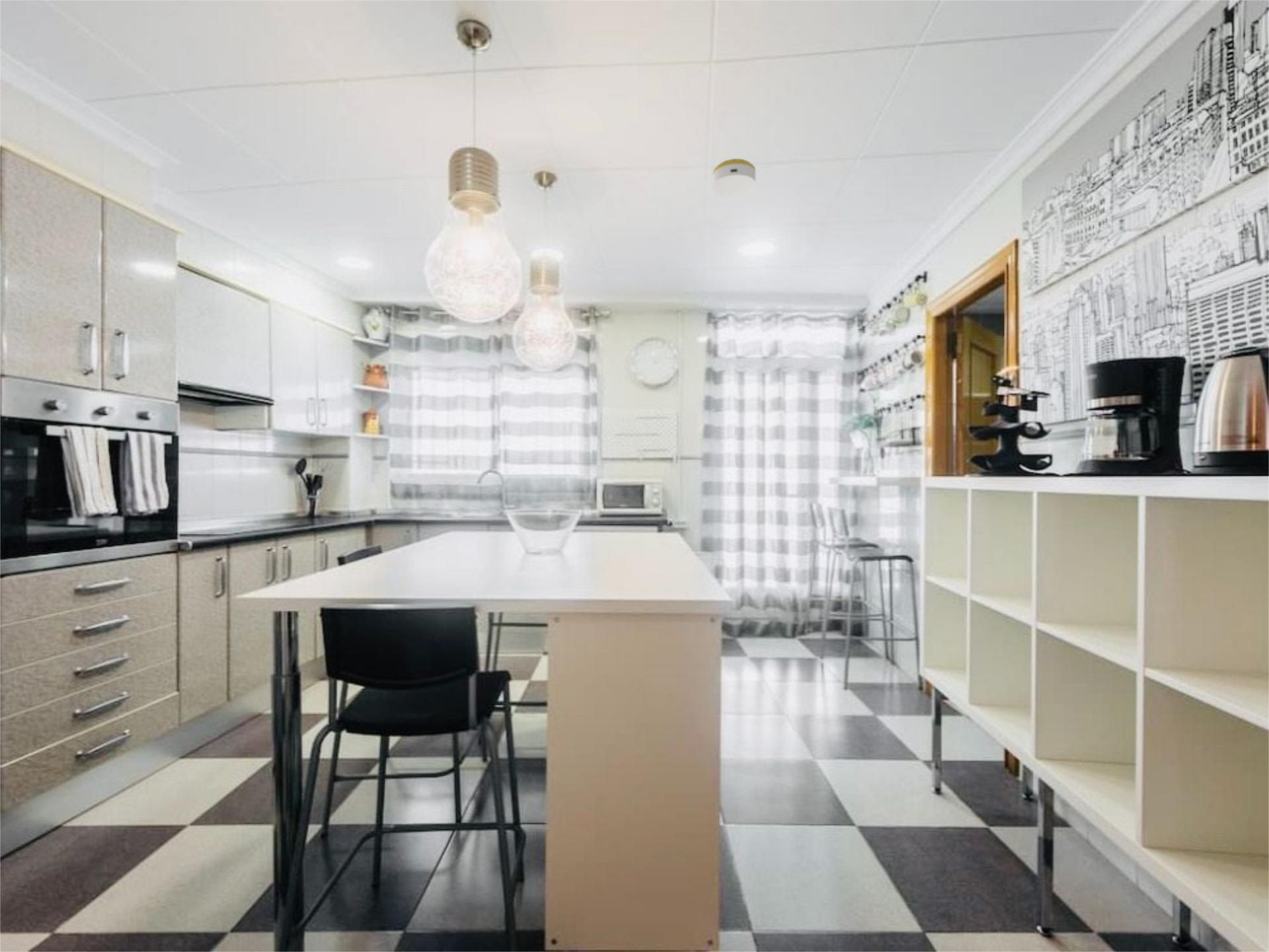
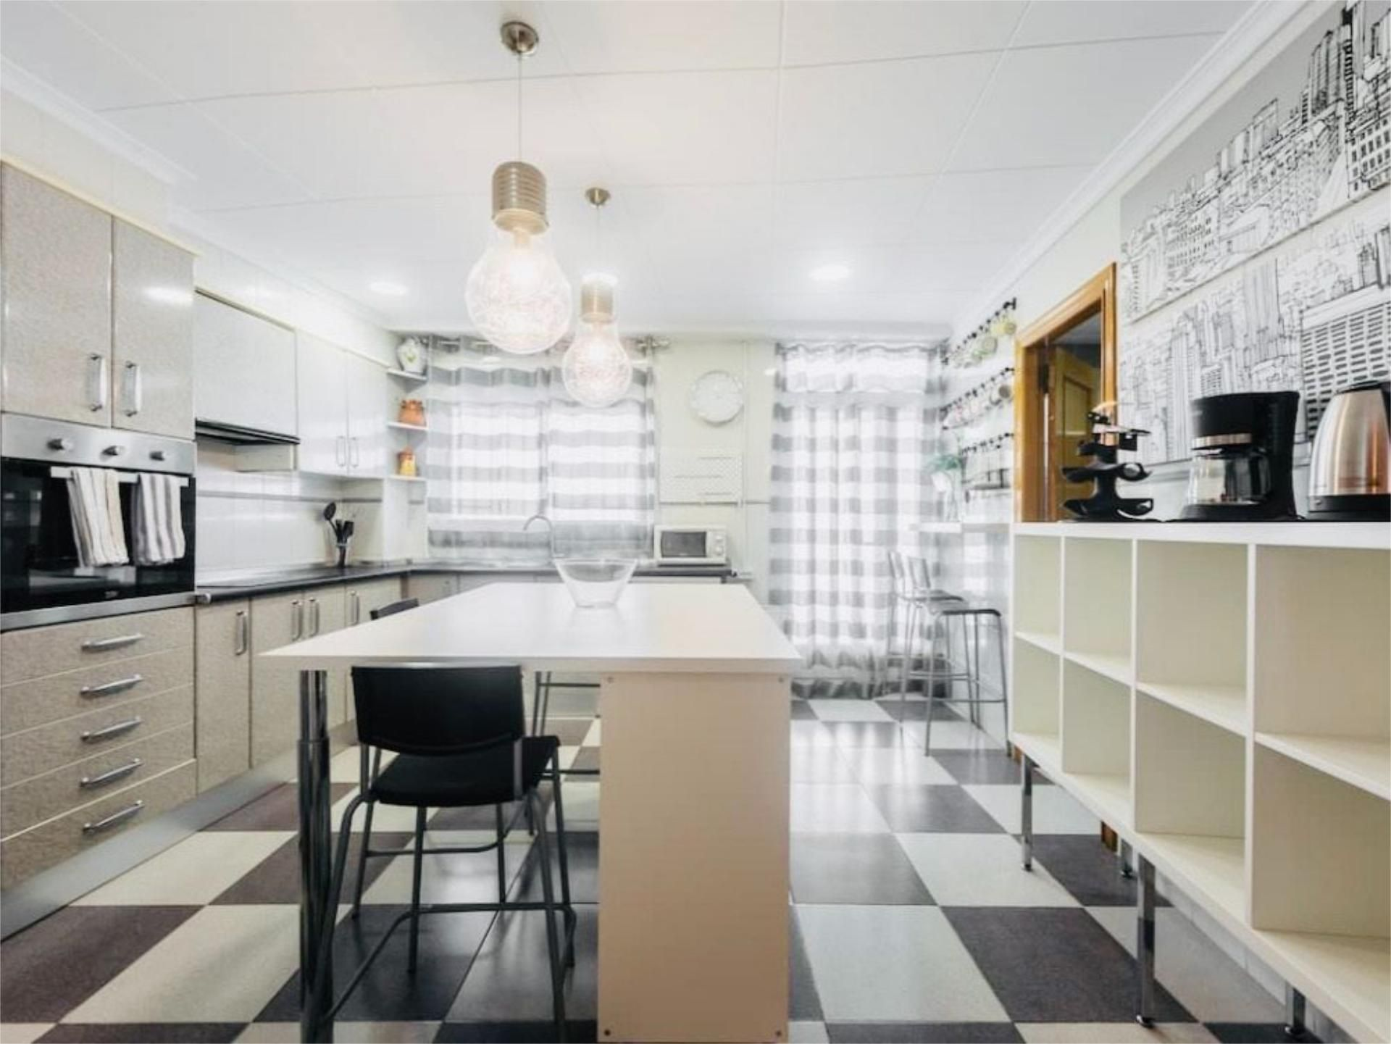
- smoke detector (734, 176)
